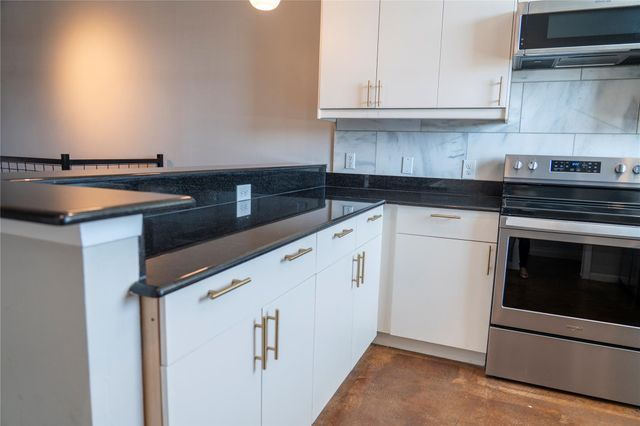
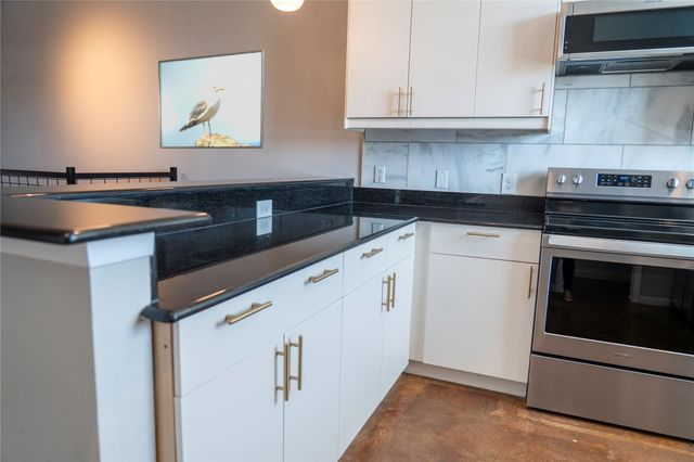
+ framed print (208, 102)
